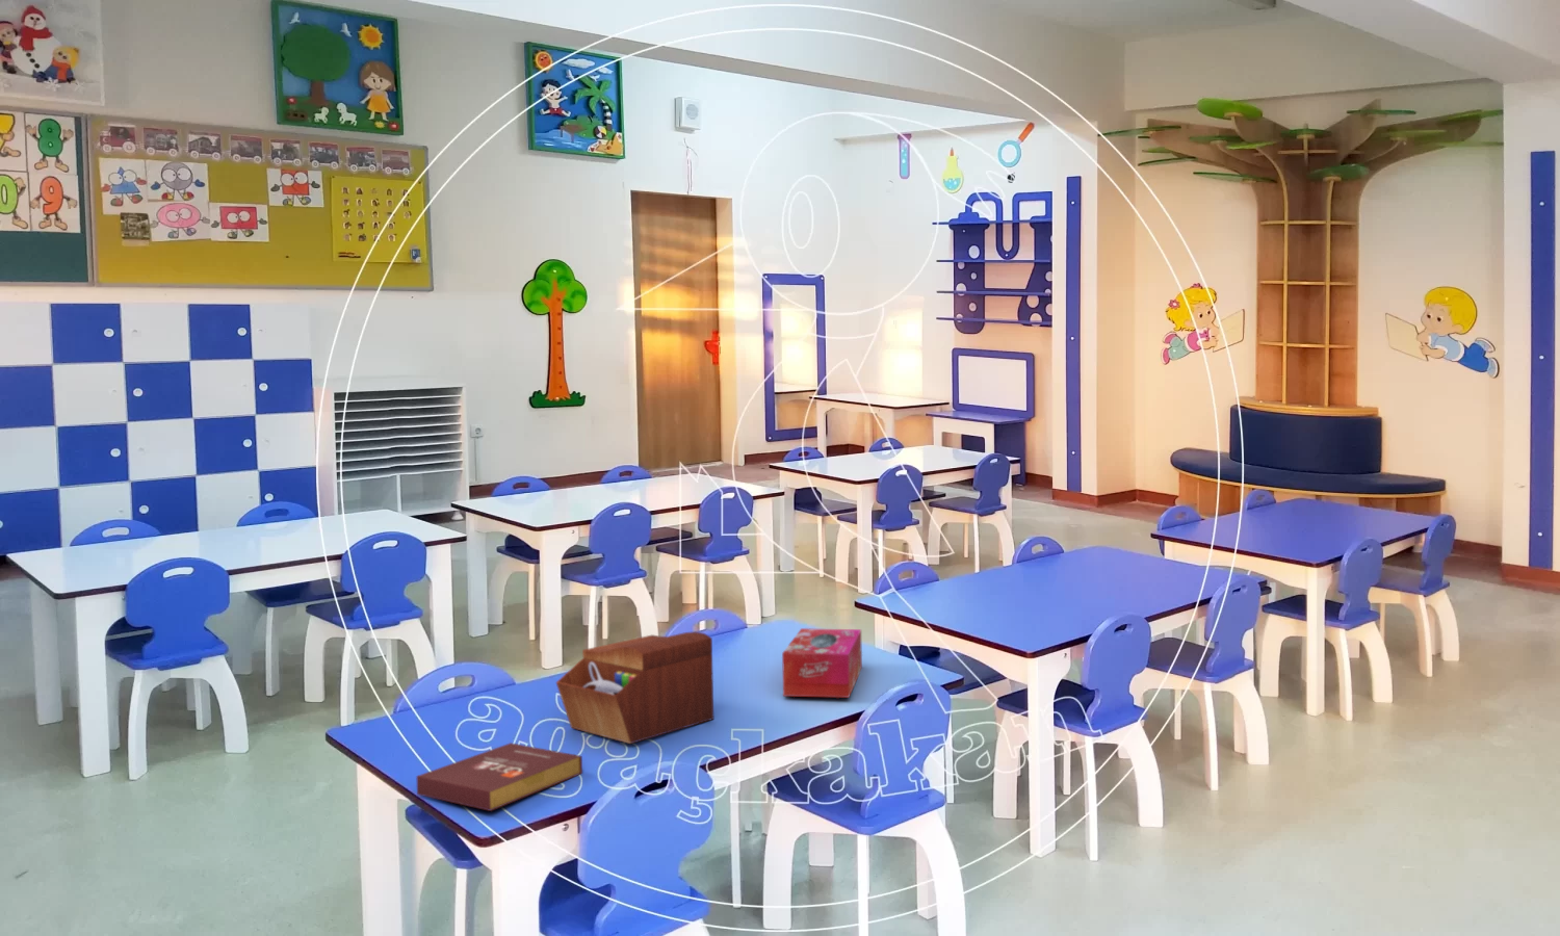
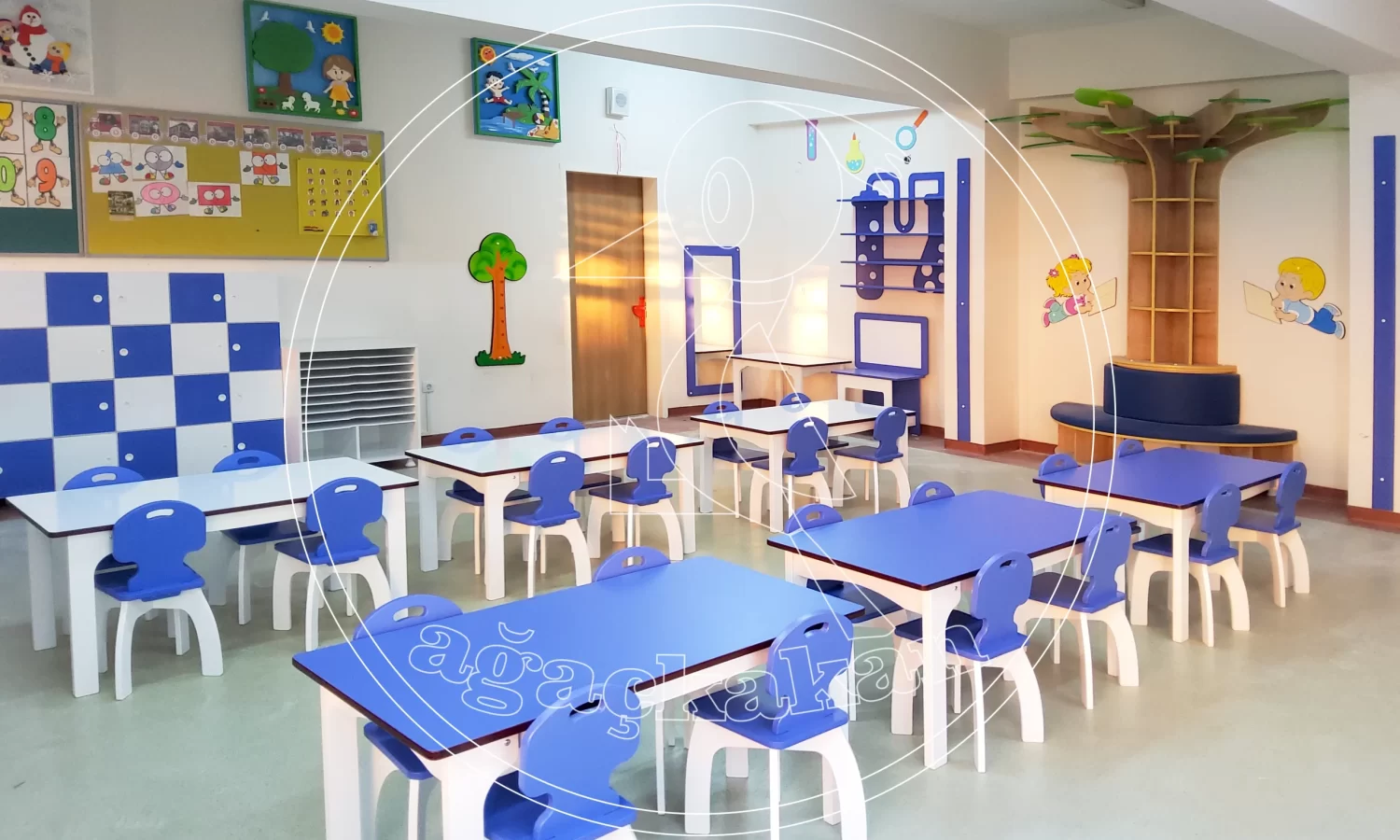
- sewing box (633, 681)
- book (501, 773)
- tissue box (823, 661)
